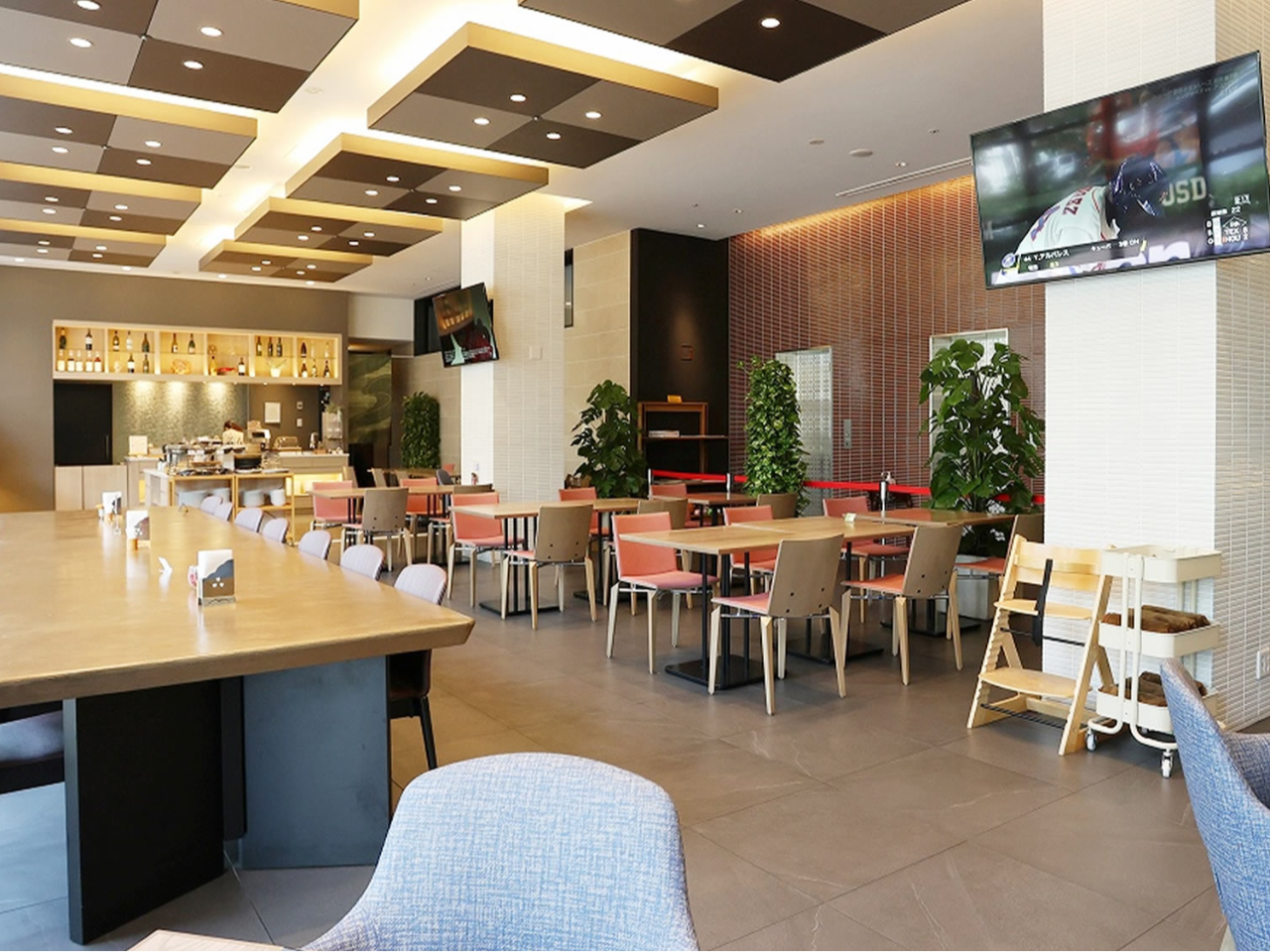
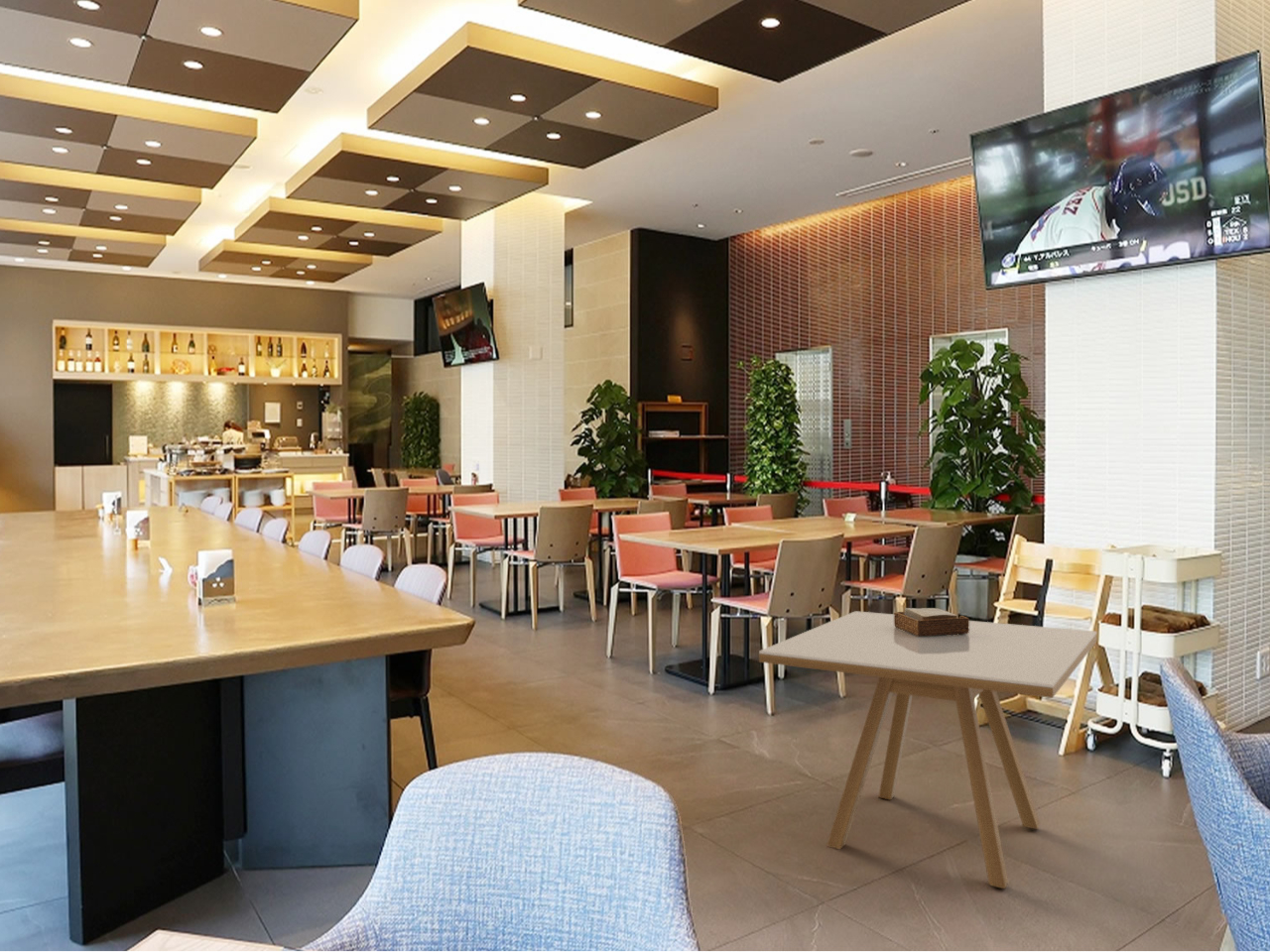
+ napkin holder (930, 620)
+ dining table (961, 734)
